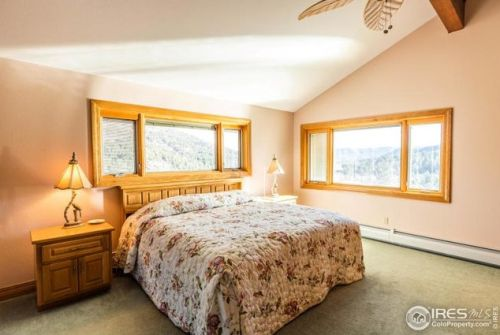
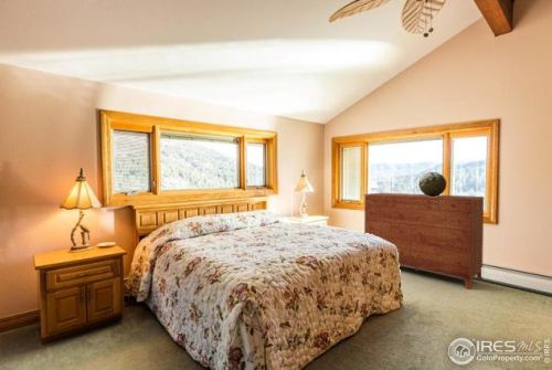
+ dresser (418, 233)
+ decorative sphere (432, 183)
